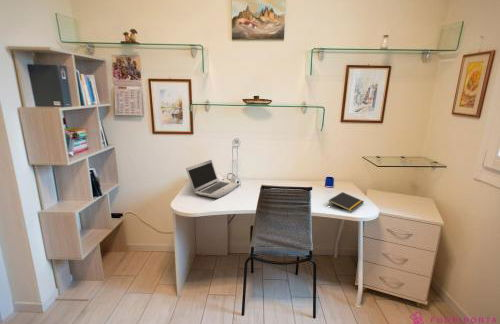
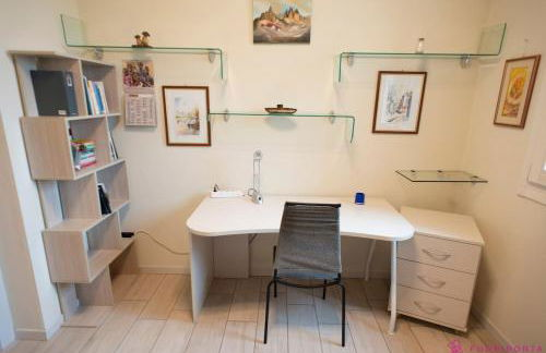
- laptop (214, 177)
- notepad (346, 201)
